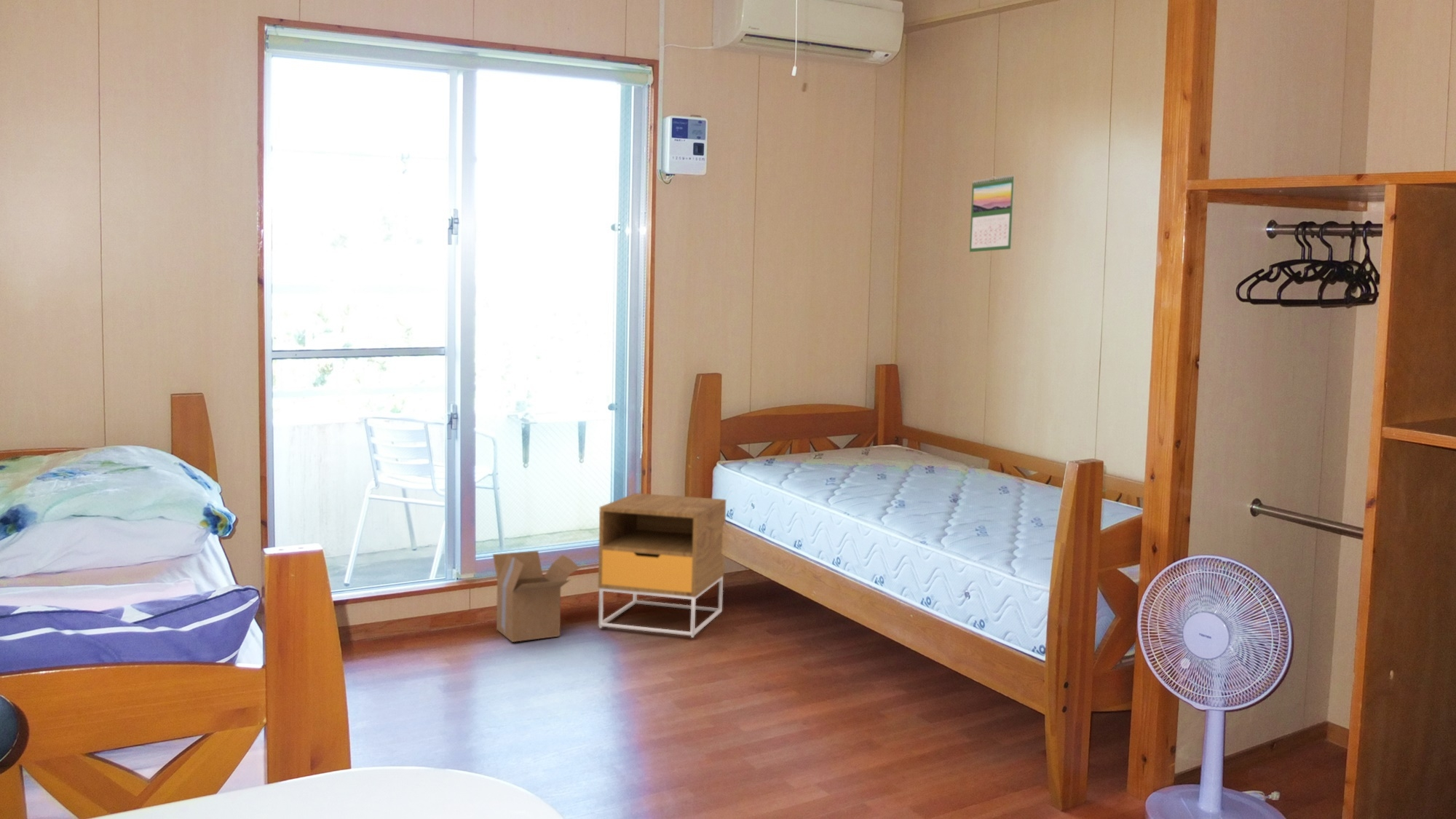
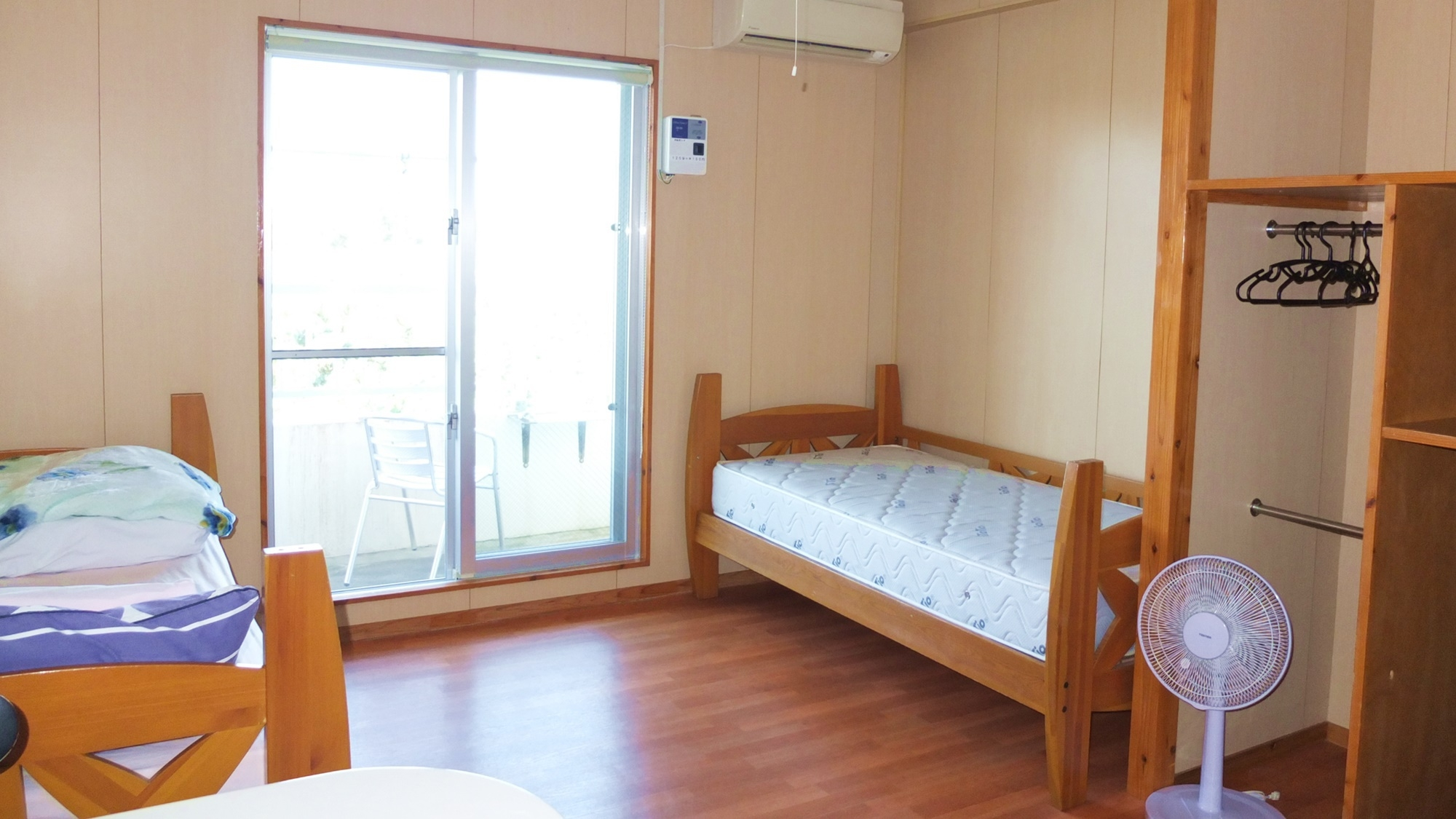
- calendar (992, 213)
- cardboard box (539, 595)
- nightstand (663, 561)
